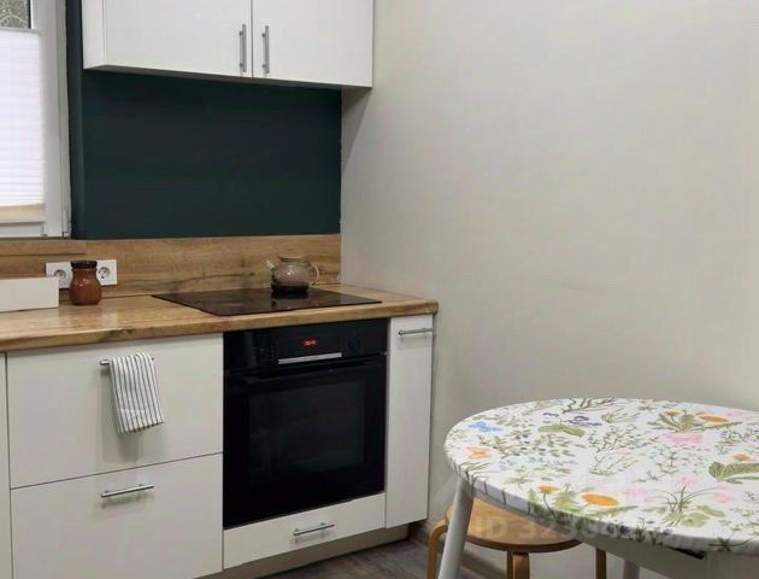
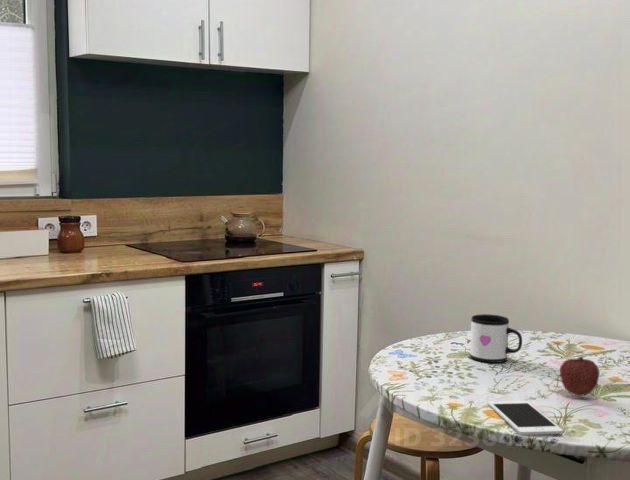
+ cell phone (523, 416)
+ fruit (579, 375)
+ mug (496, 339)
